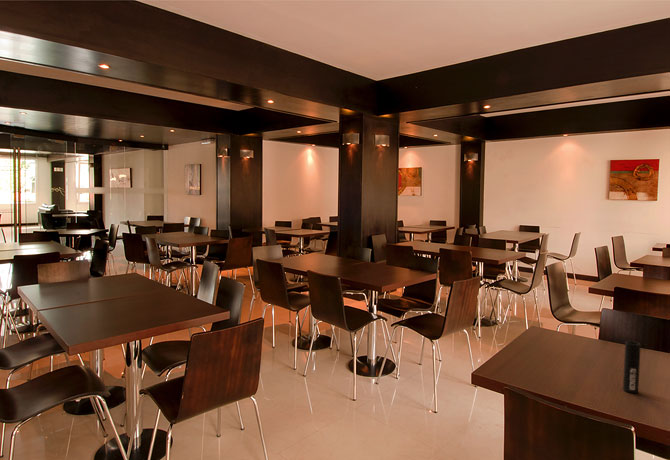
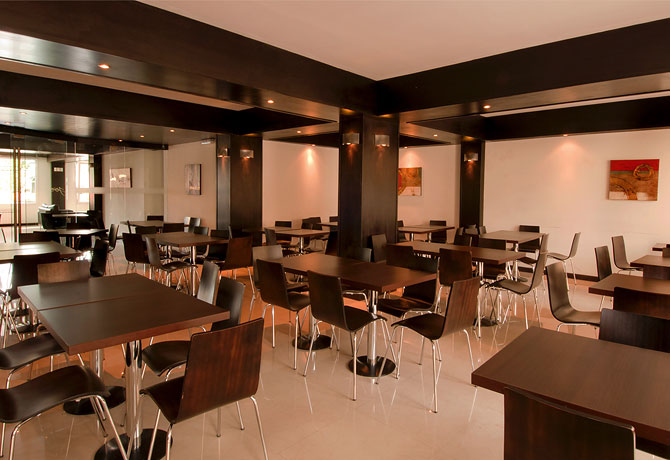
- cup (631, 366)
